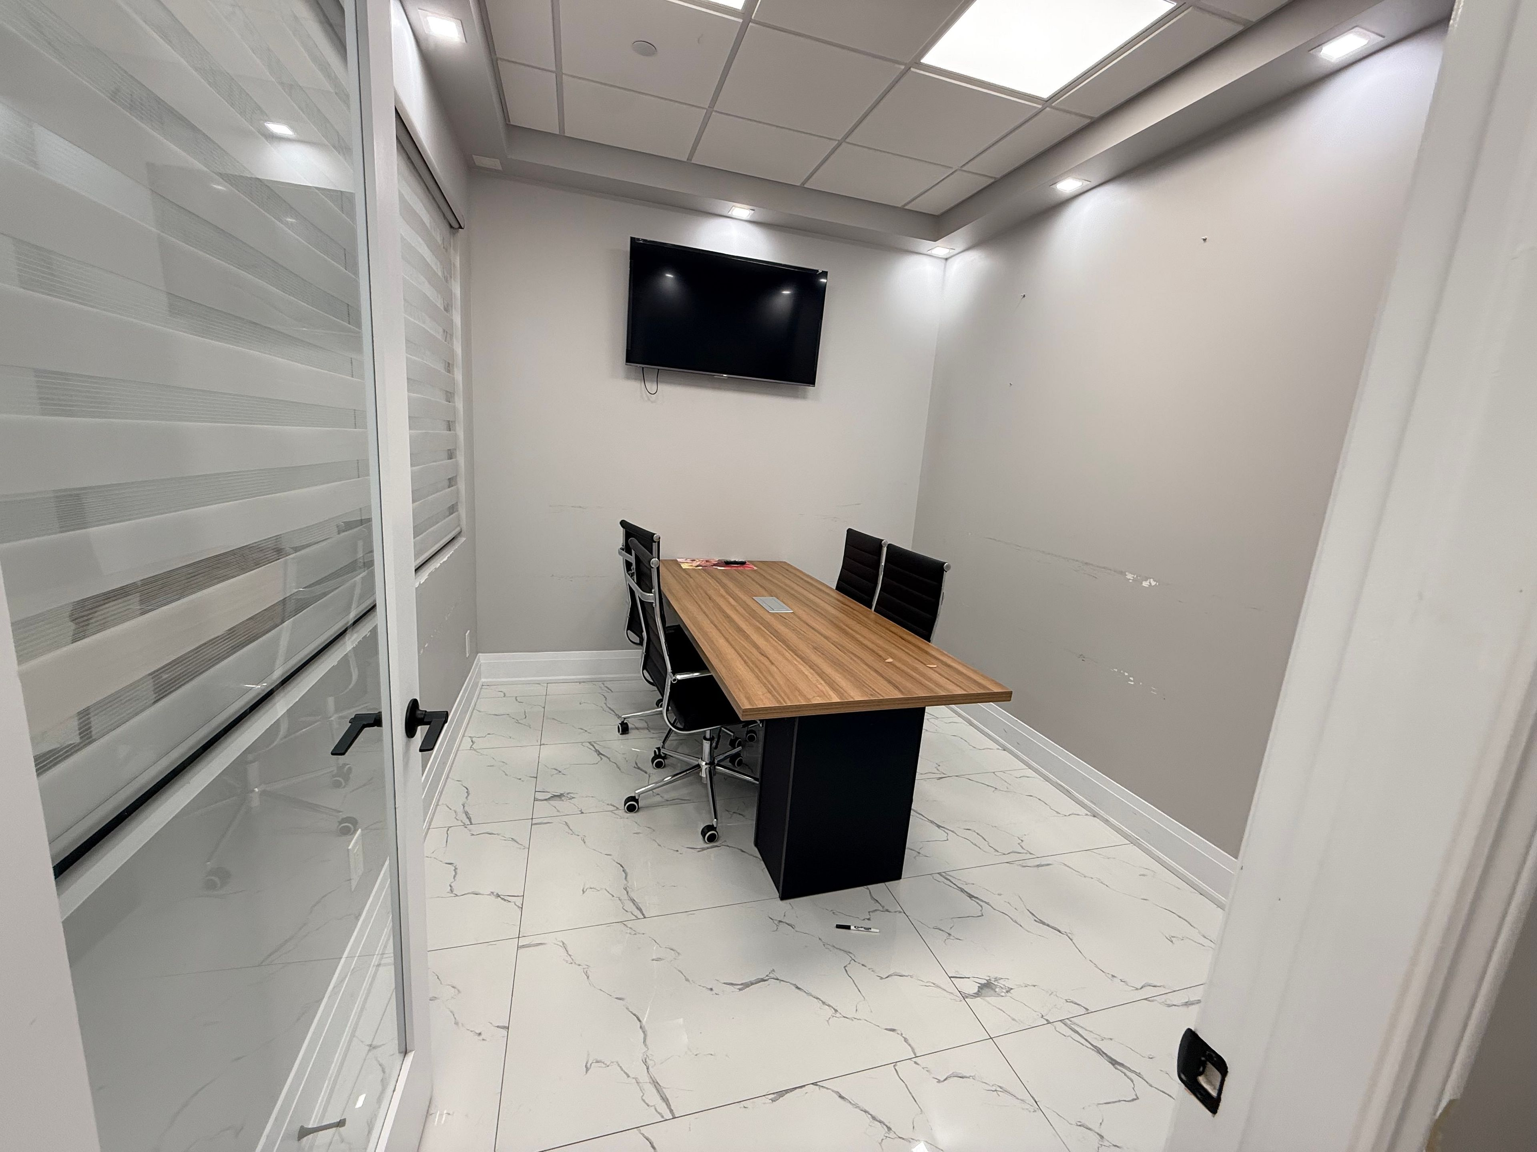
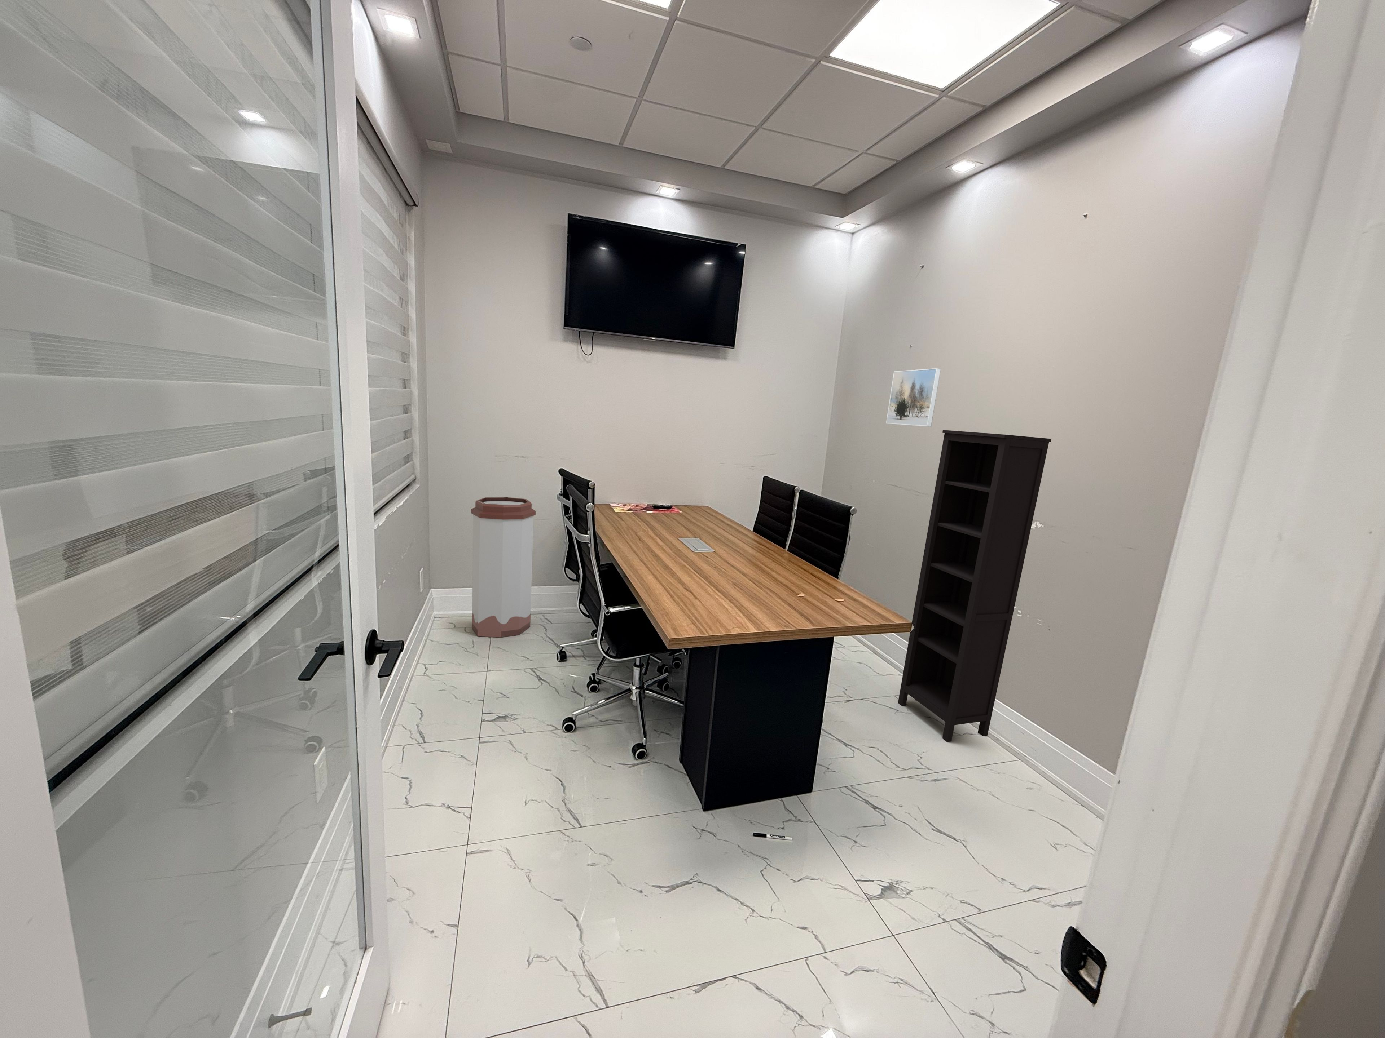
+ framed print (912, 398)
+ bookcase (966, 583)
+ trash can (503, 566)
